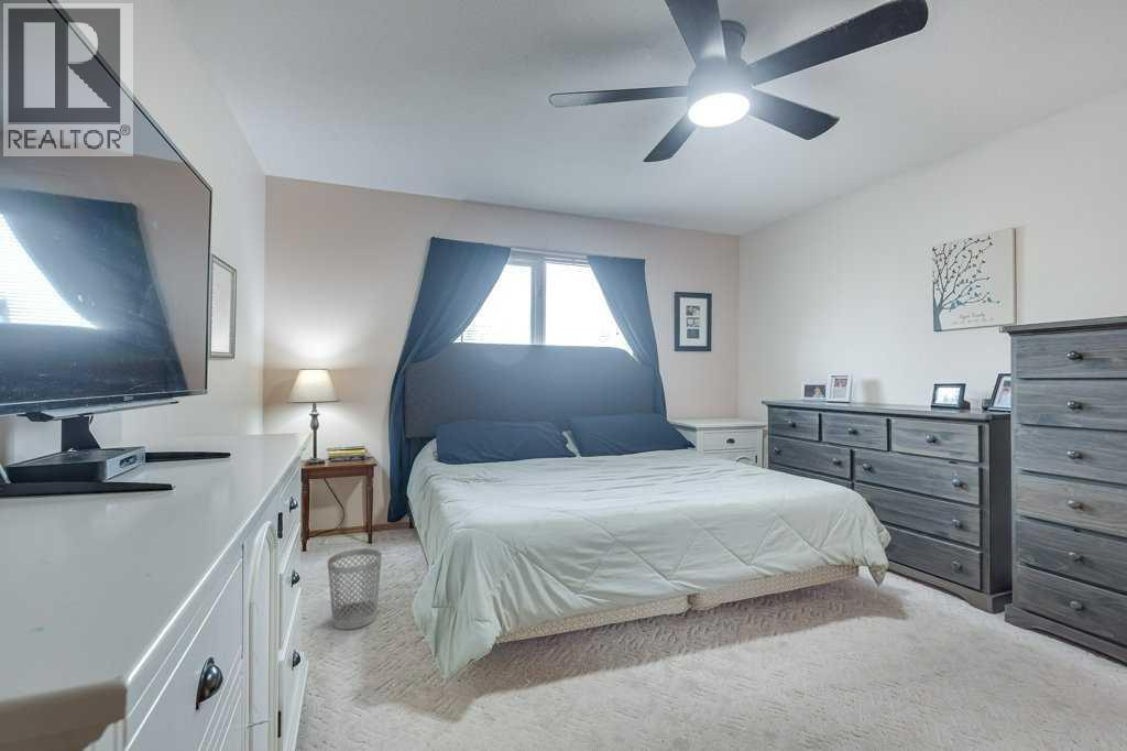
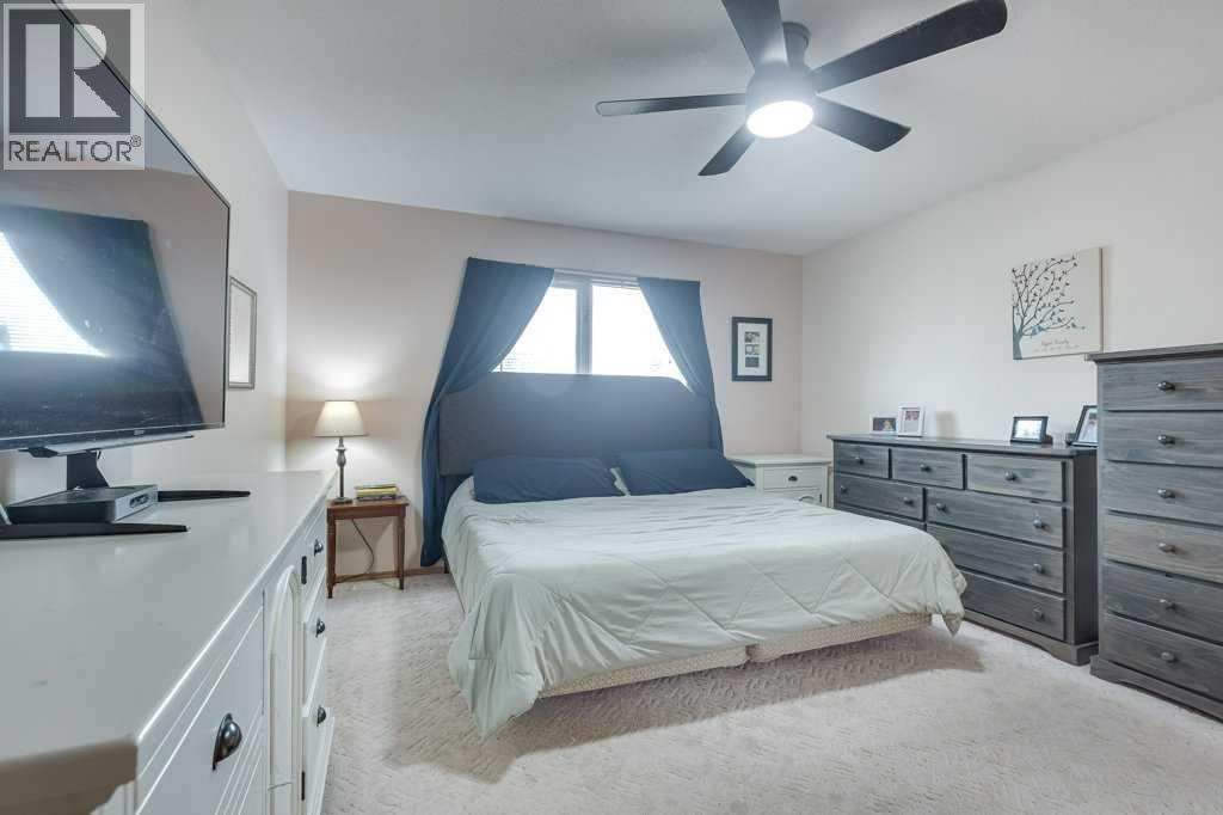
- wastebasket (354, 588)
